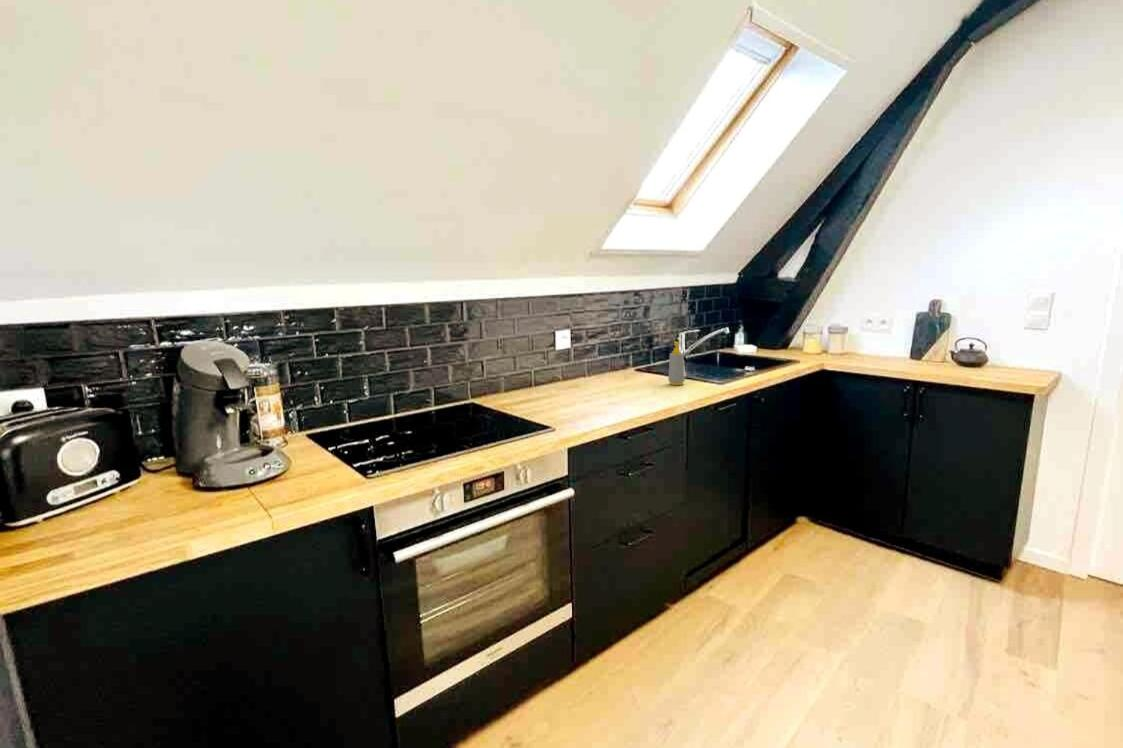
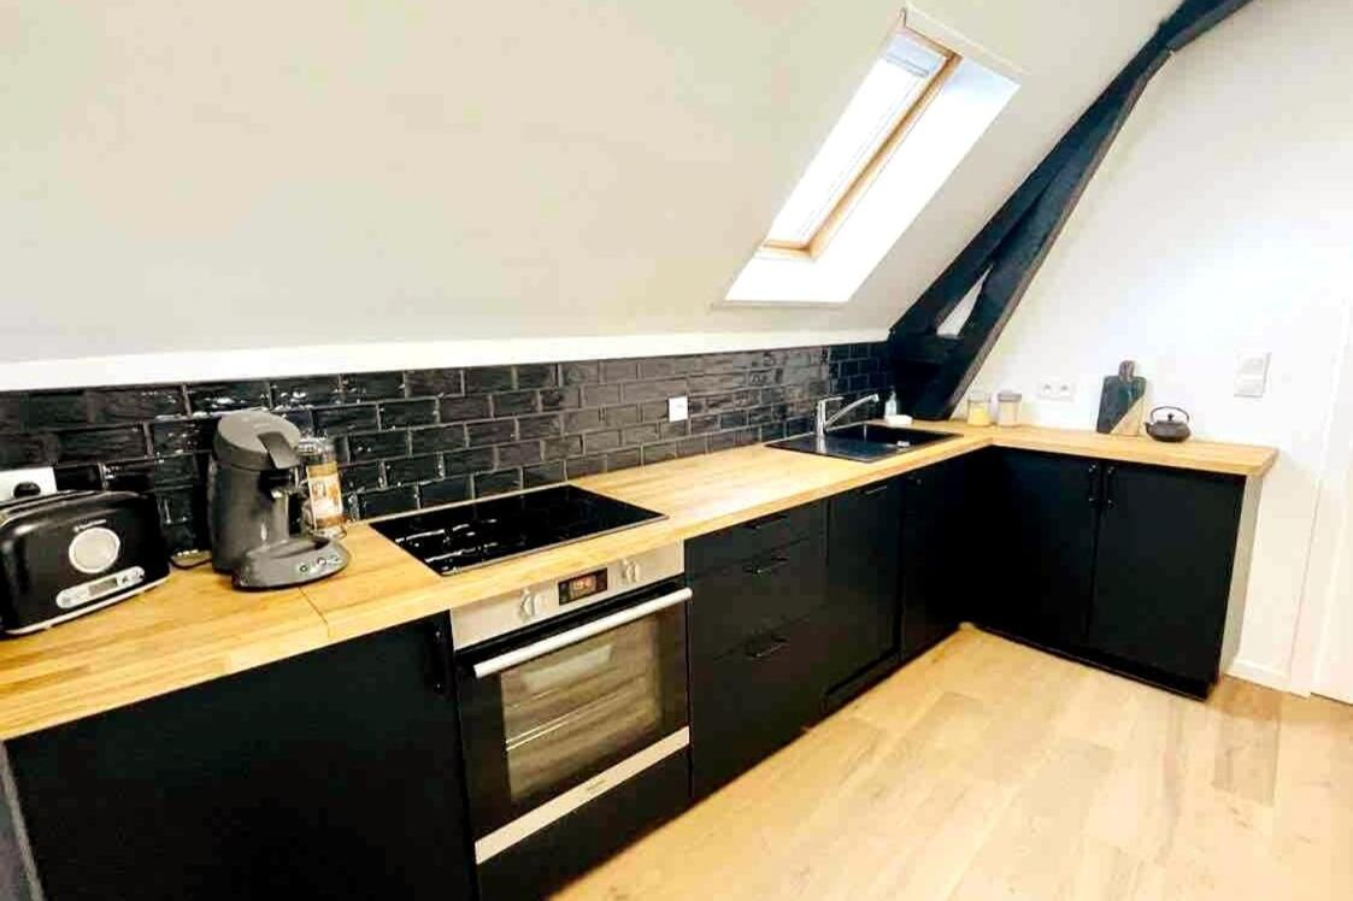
- soap bottle (676, 363)
